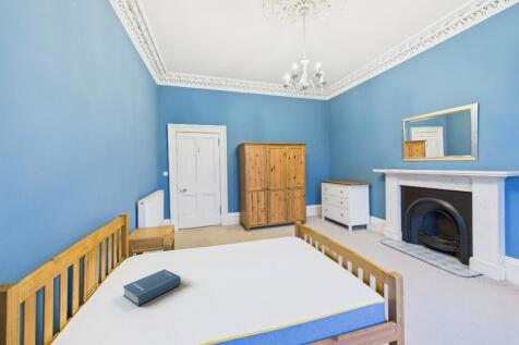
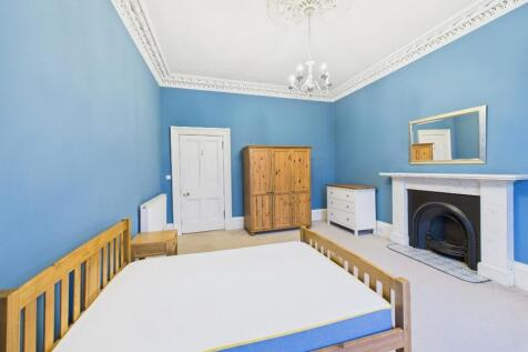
- hardback book (153, 285)
